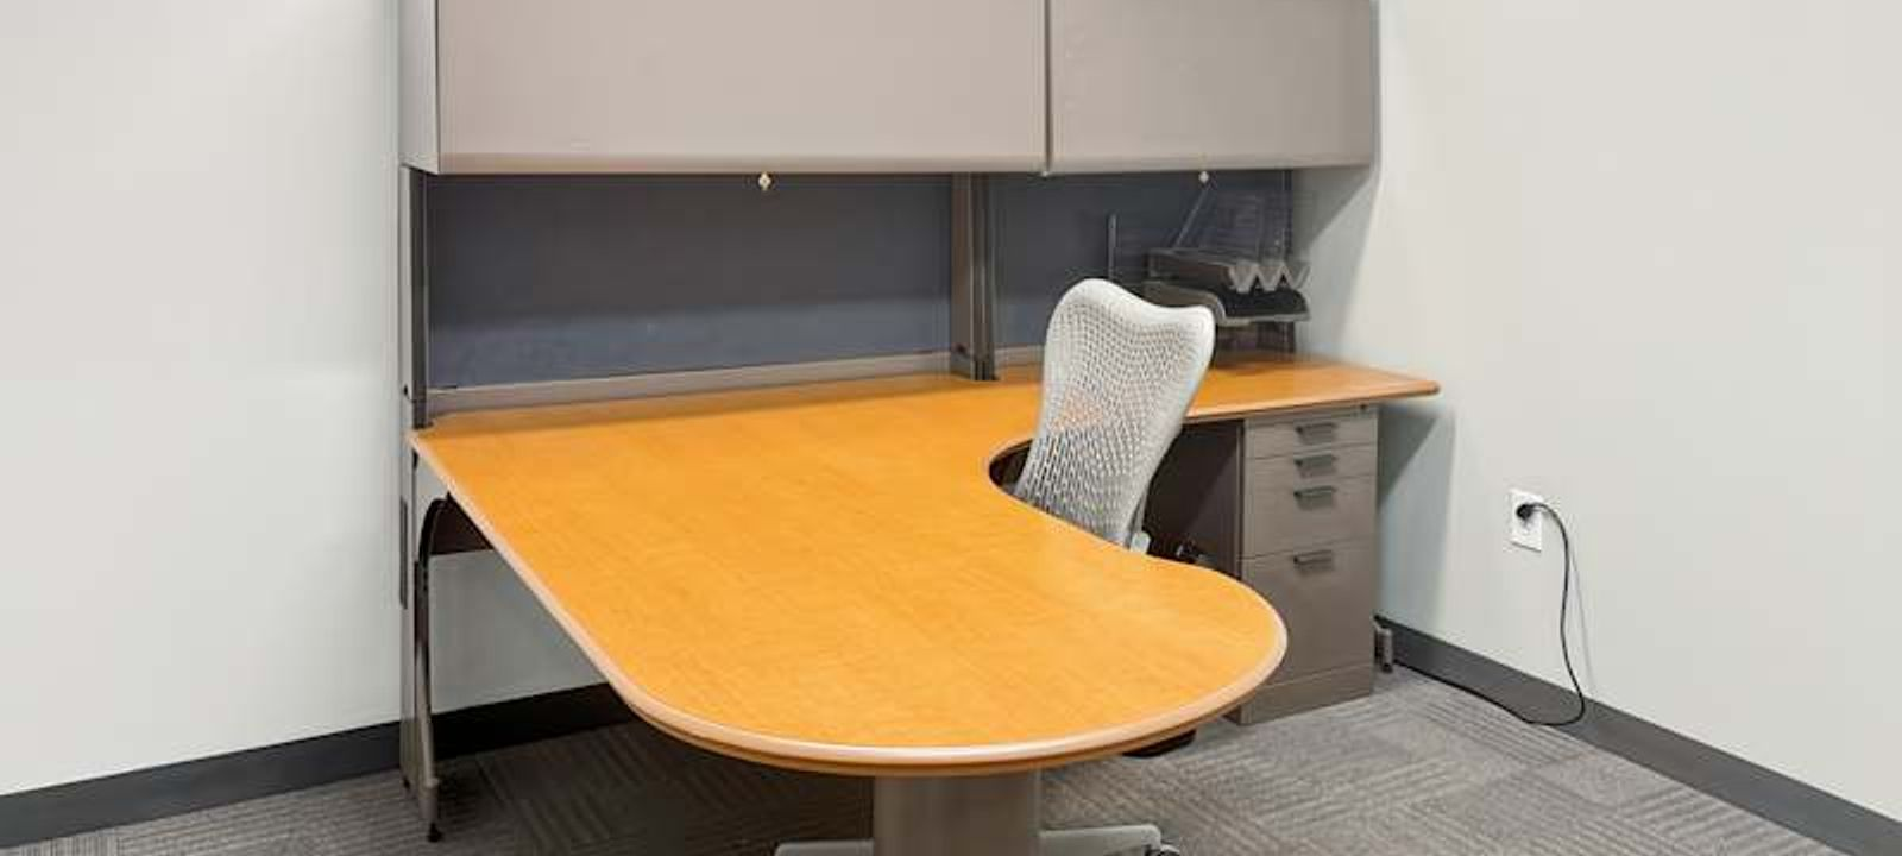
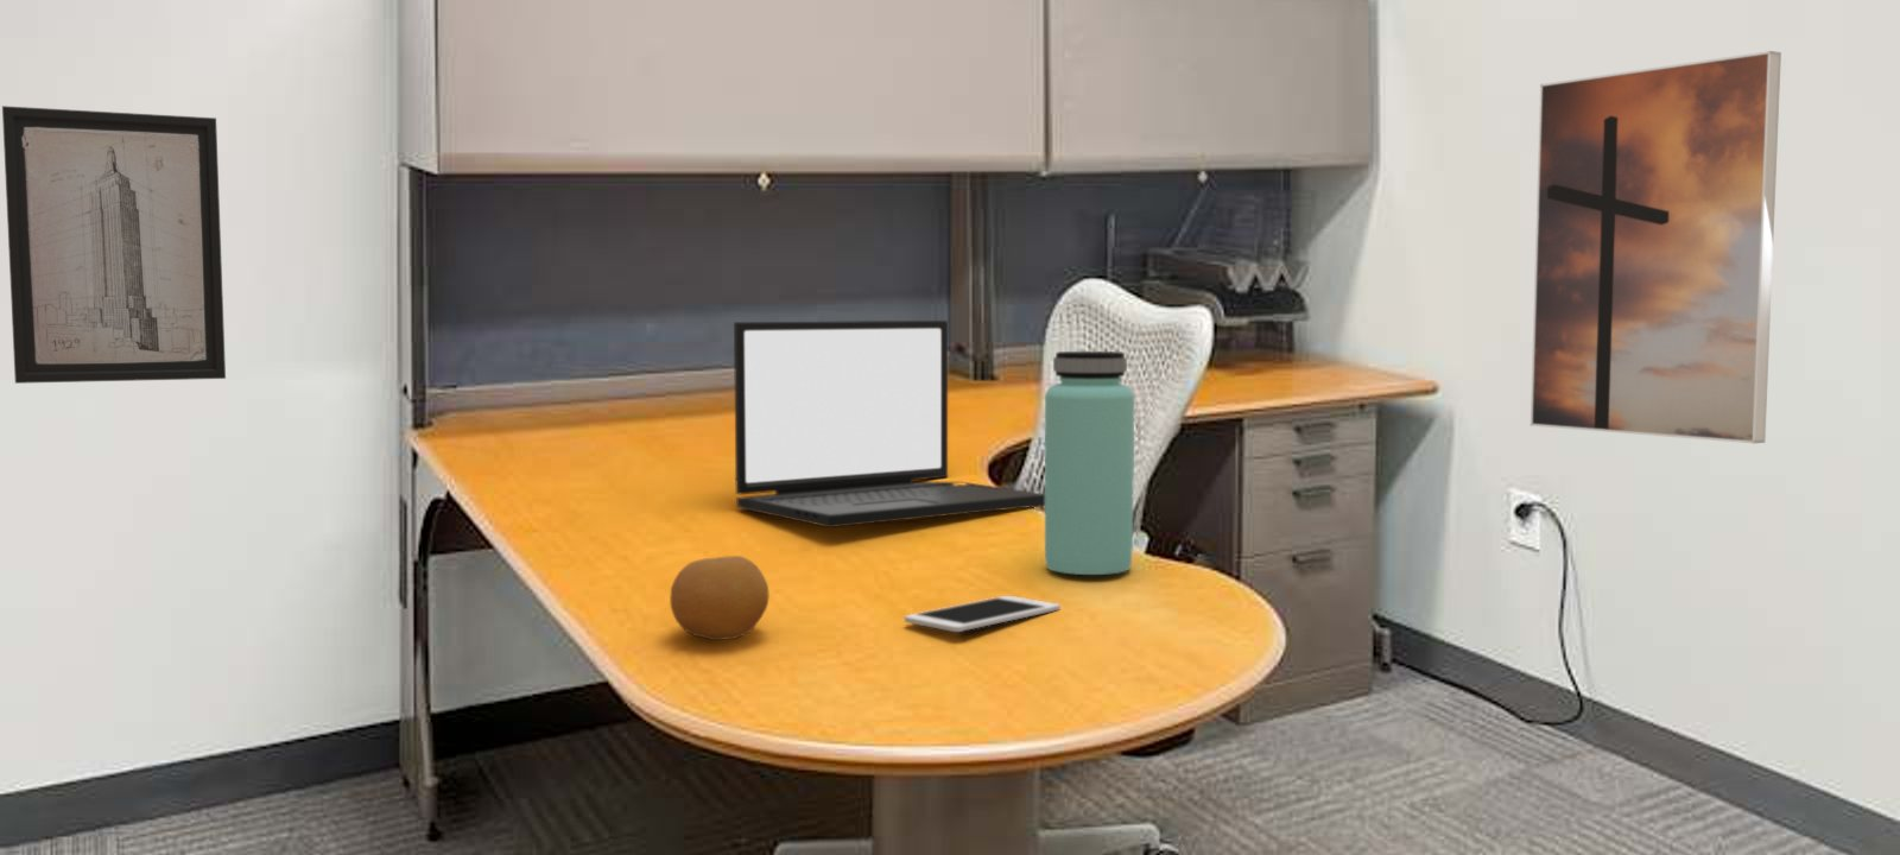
+ bottle (1089, 460)
+ laptop (892, 414)
+ cell phone (983, 613)
+ wall art (118, 247)
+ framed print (1646, 253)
+ fruit (720, 596)
